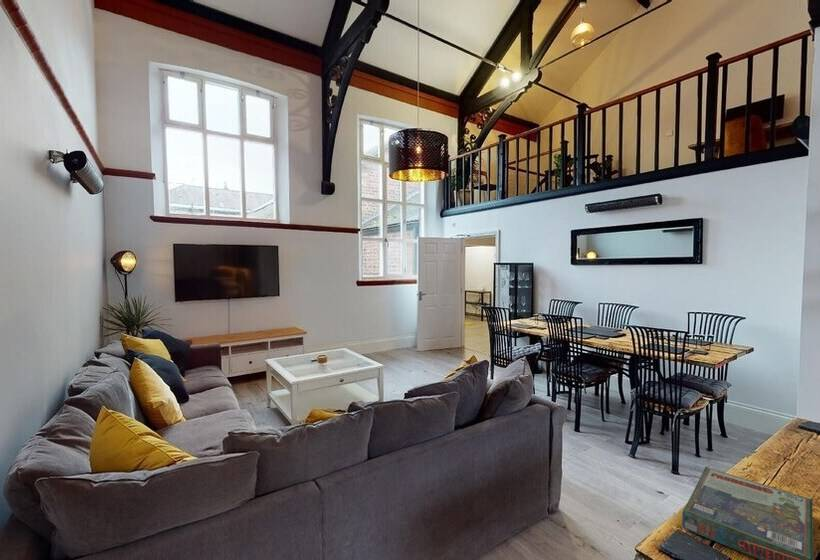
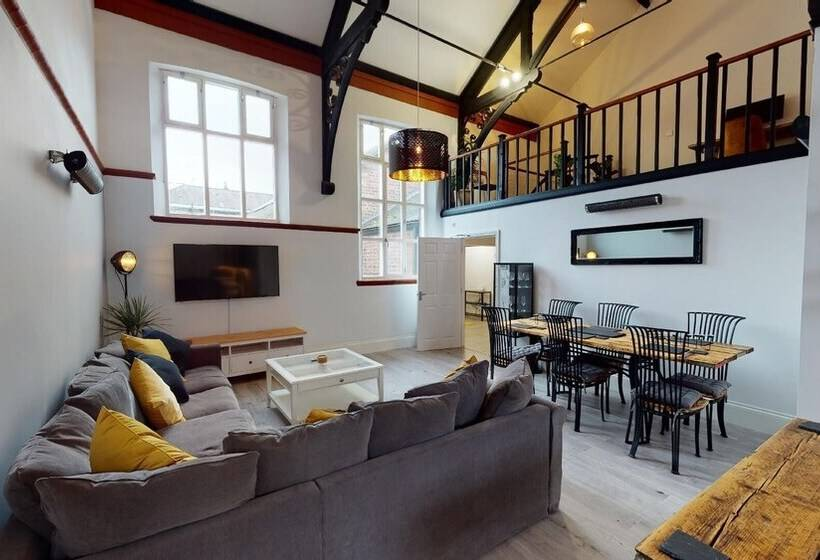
- board game (748, 513)
